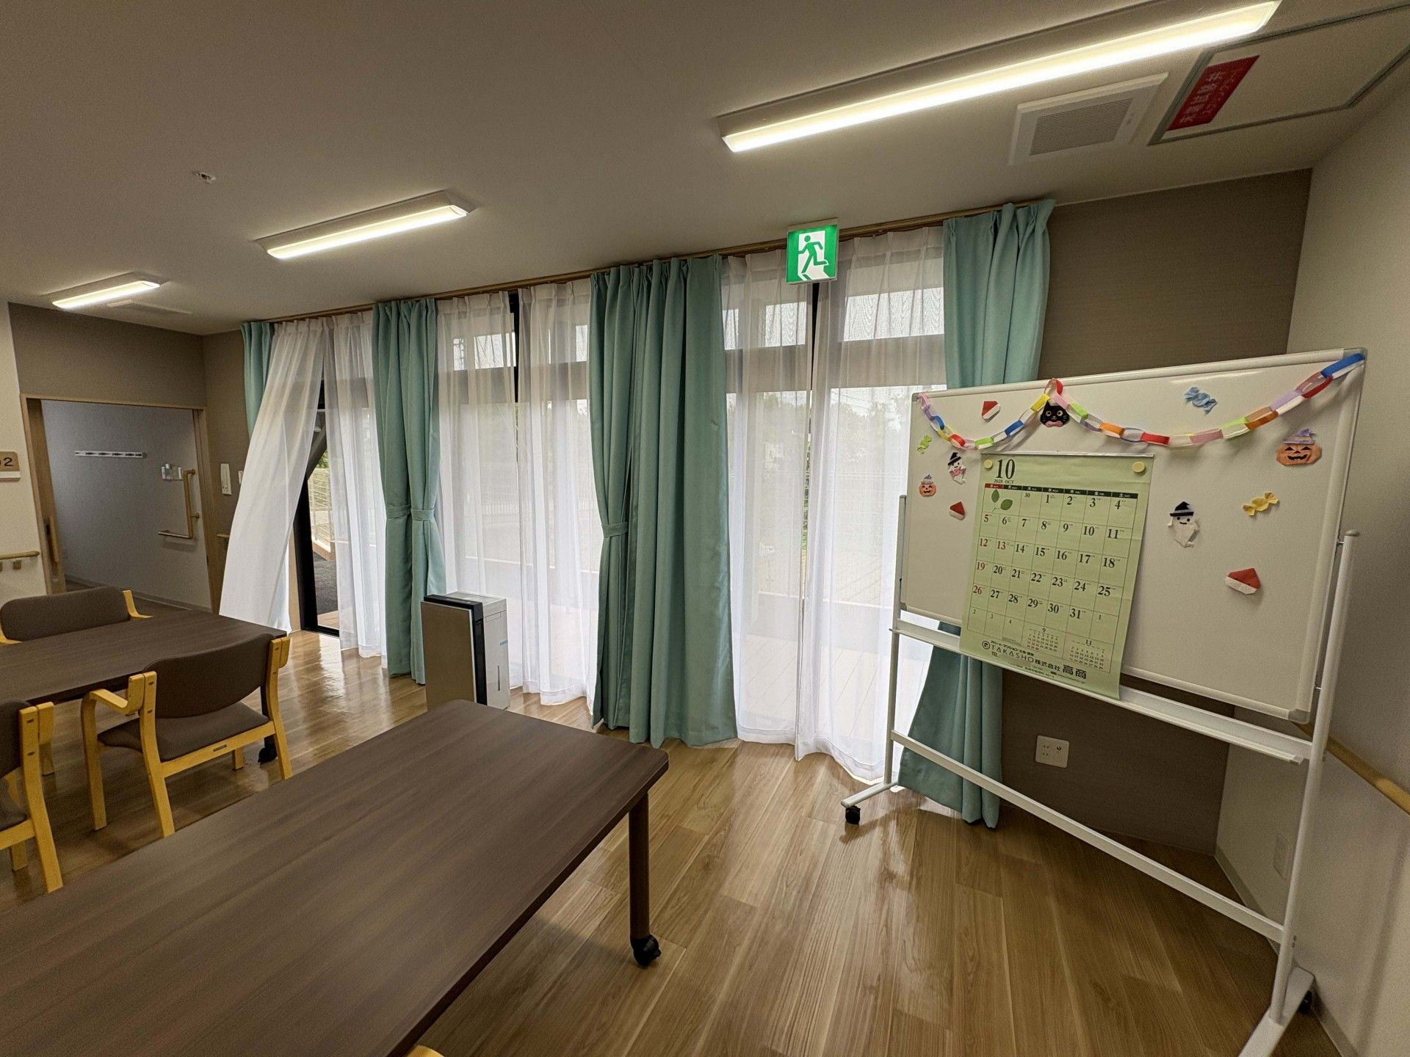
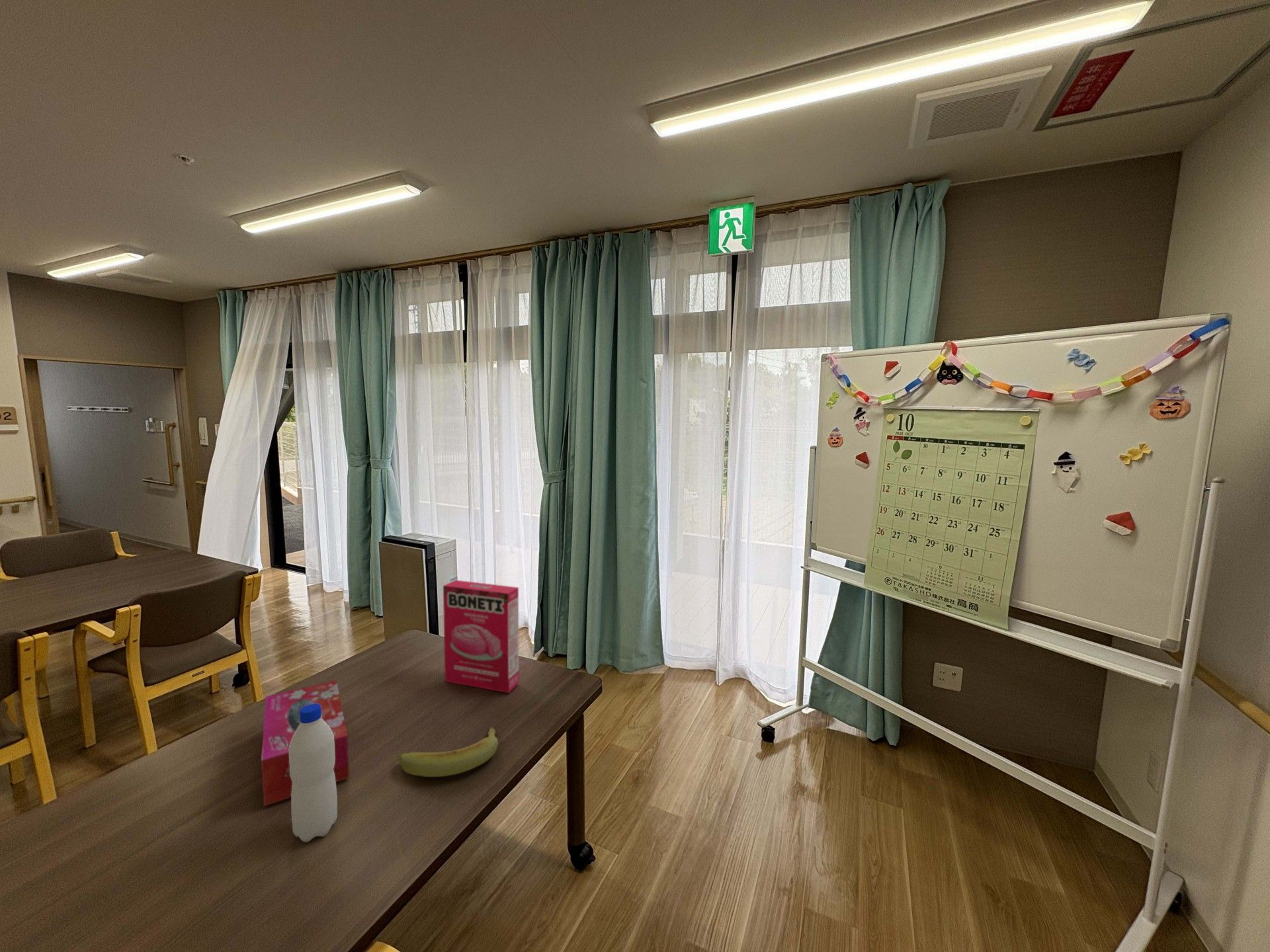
+ cereal box (481, 635)
+ banana (461, 748)
+ tissue box (296, 730)
+ water bottle (313, 769)
